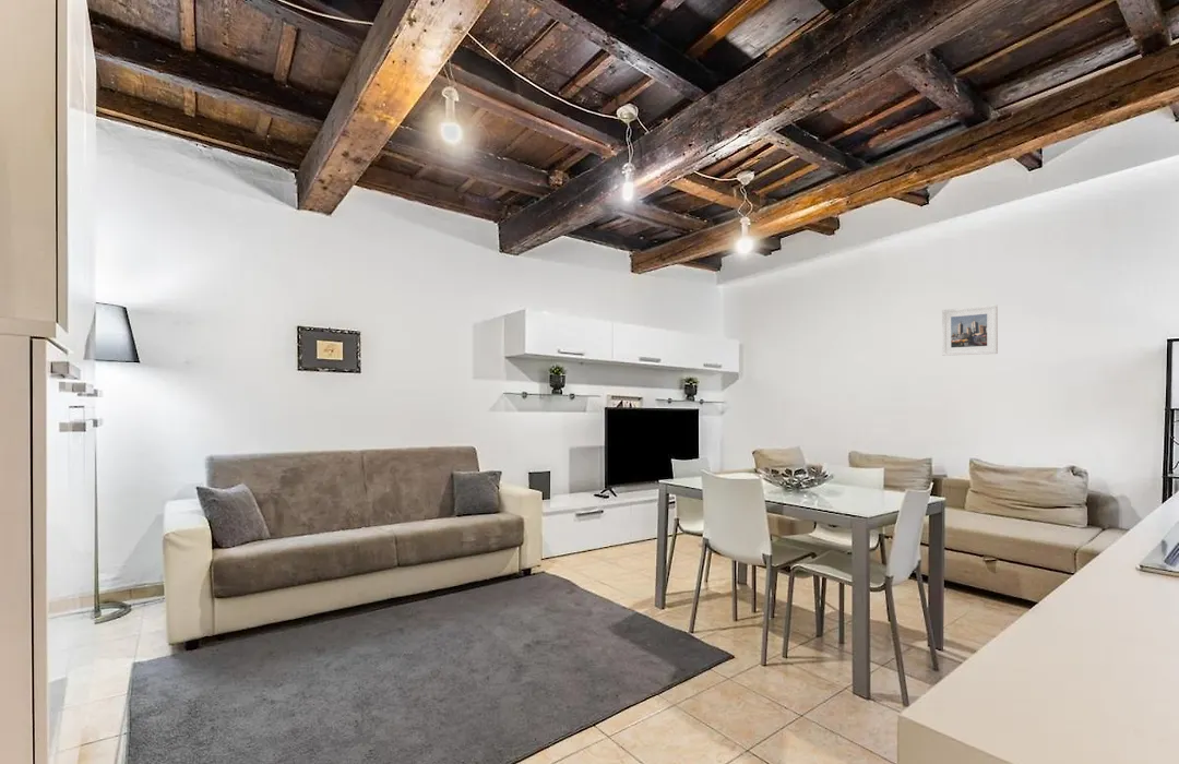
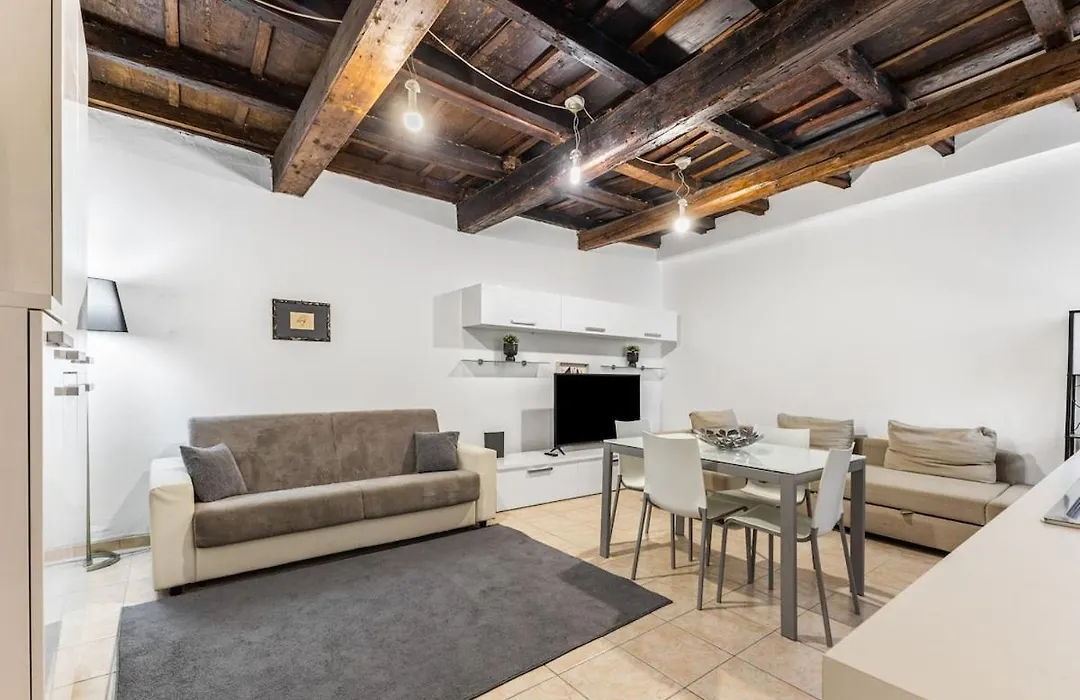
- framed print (968, 331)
